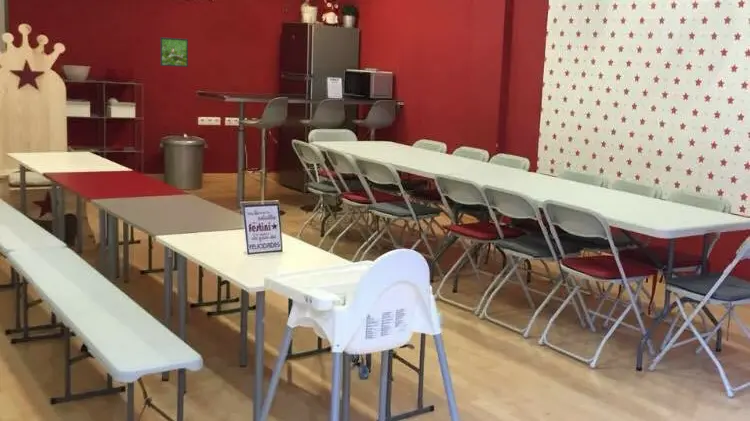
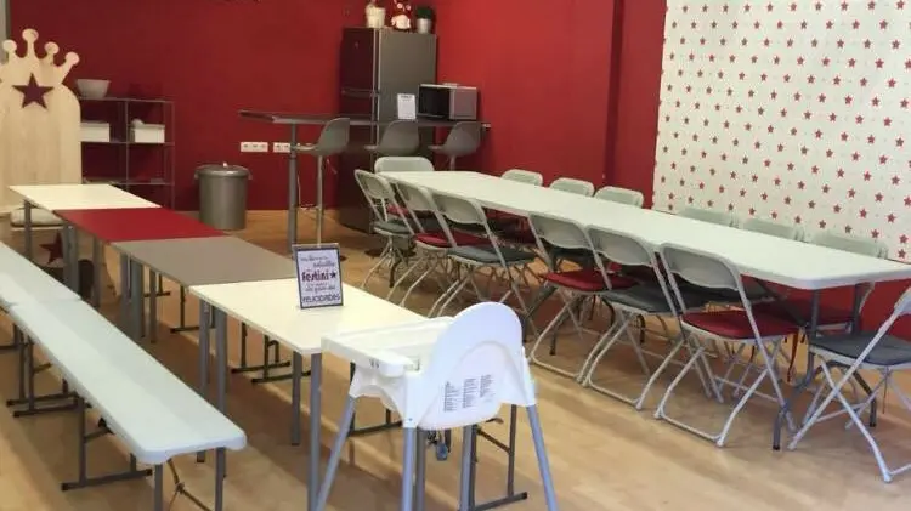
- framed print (174, 52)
